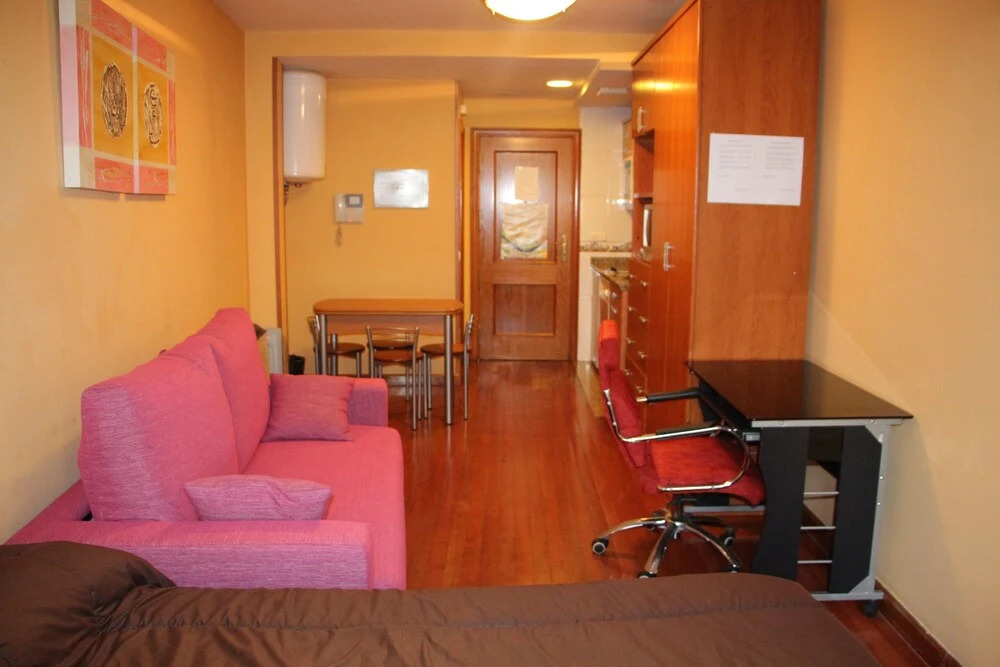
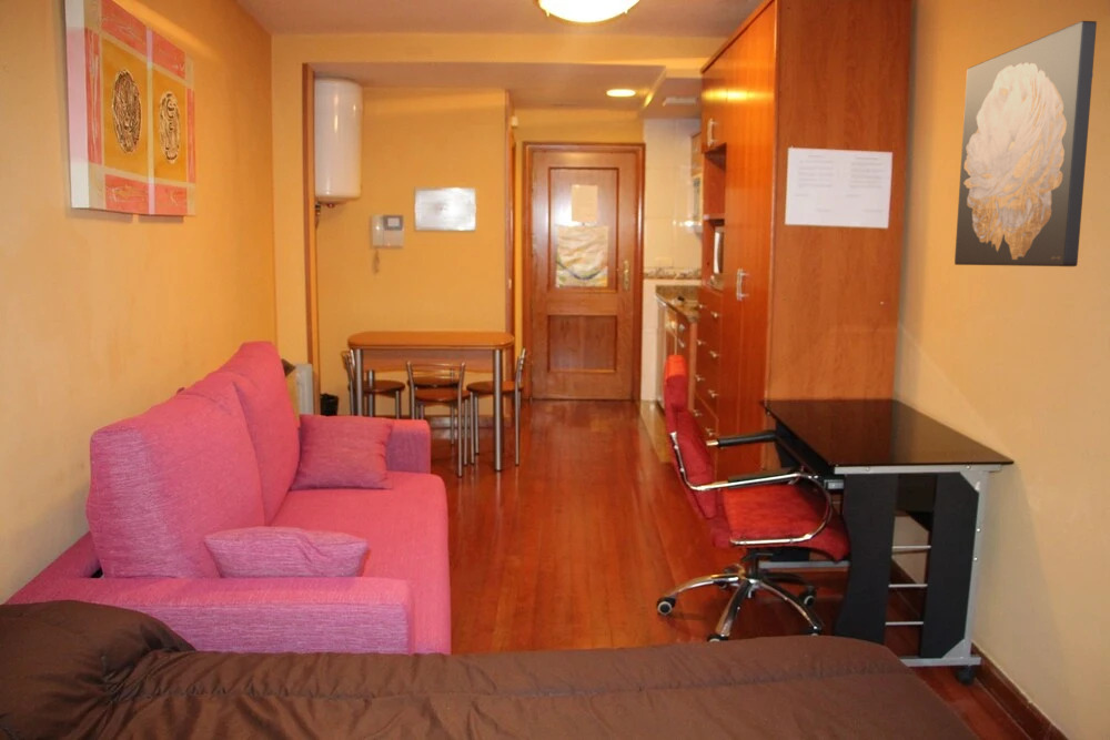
+ wall art (1017, 158)
